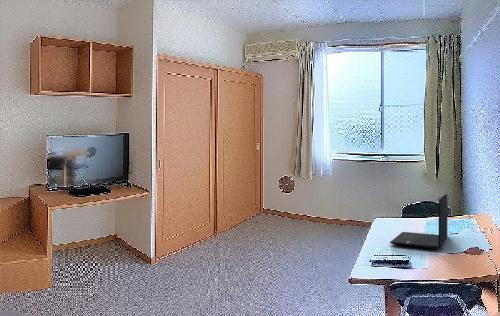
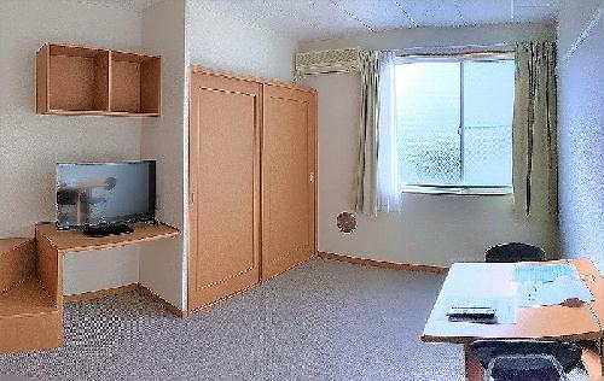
- laptop (419, 233)
